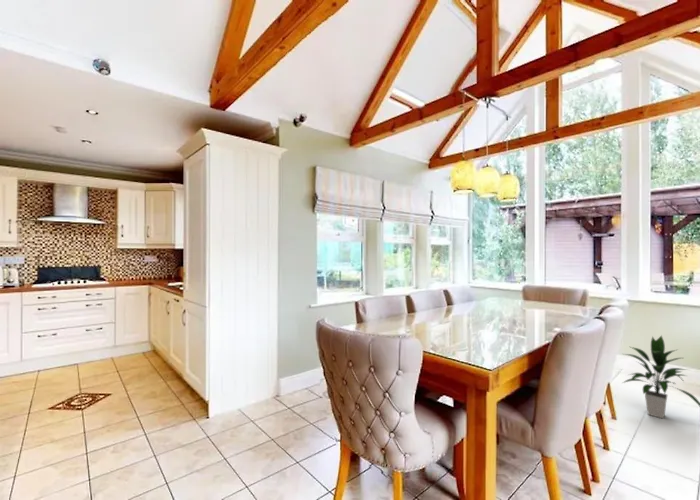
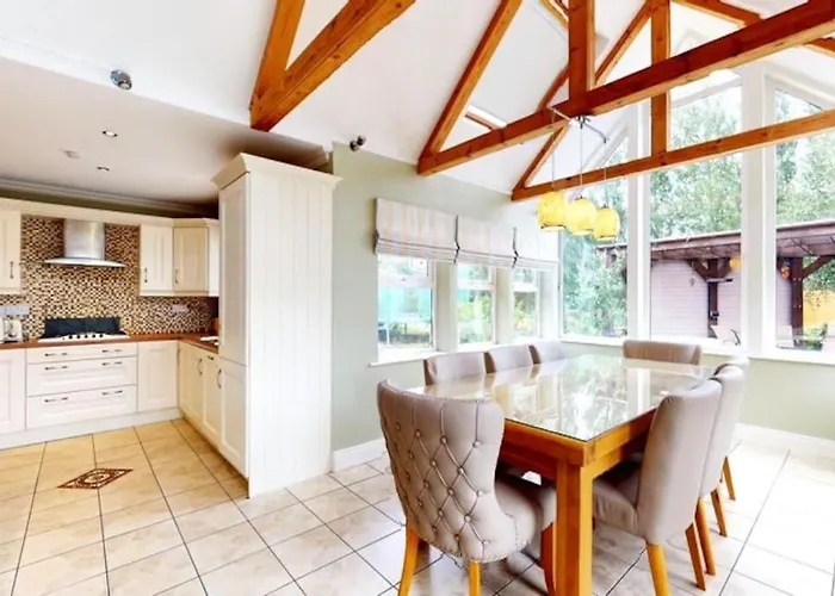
- indoor plant (658, 377)
